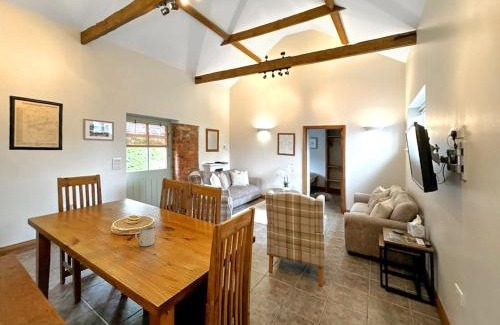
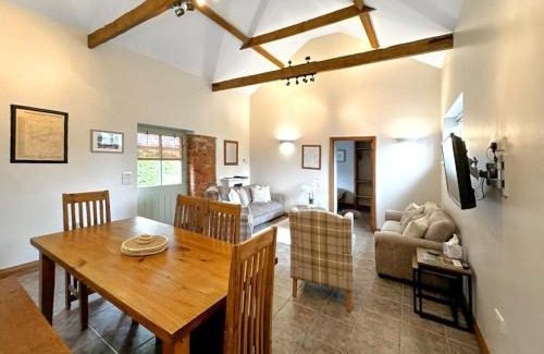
- mug (144, 236)
